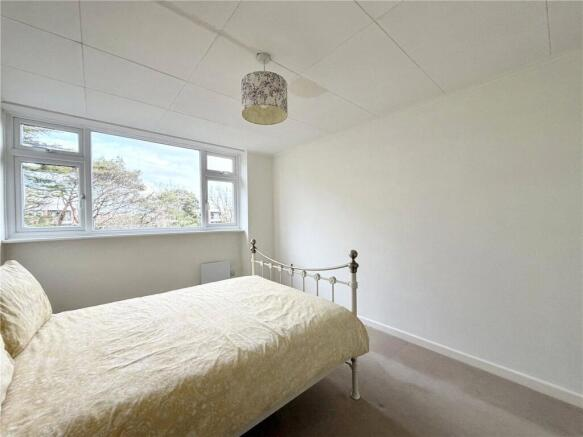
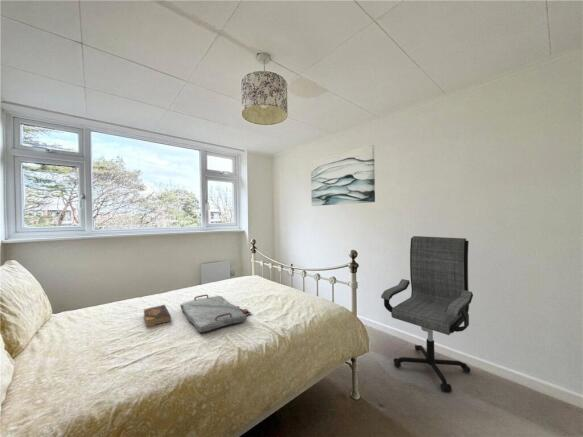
+ serving tray (216, 308)
+ book (156, 314)
+ wall art (339, 179)
+ office chair (428, 304)
